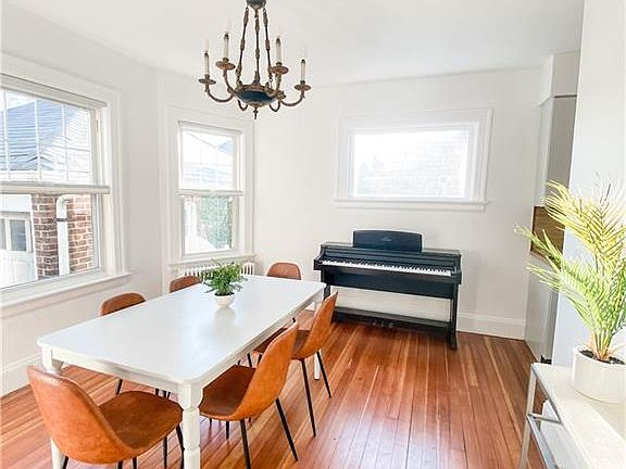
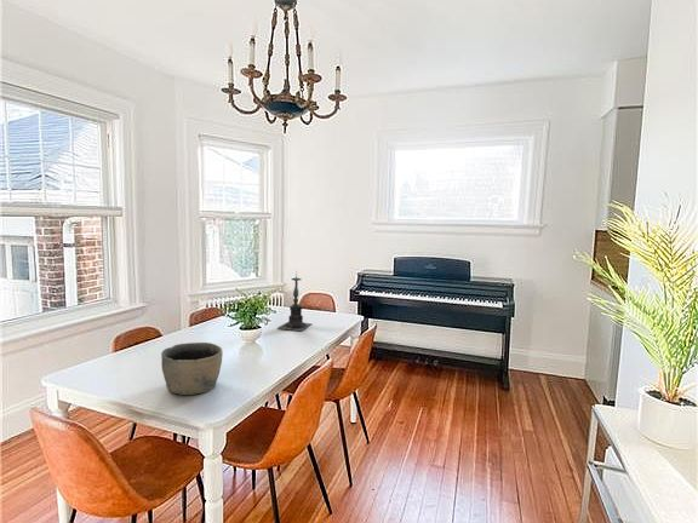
+ bowl (193, 367)
+ candle holder (294, 298)
